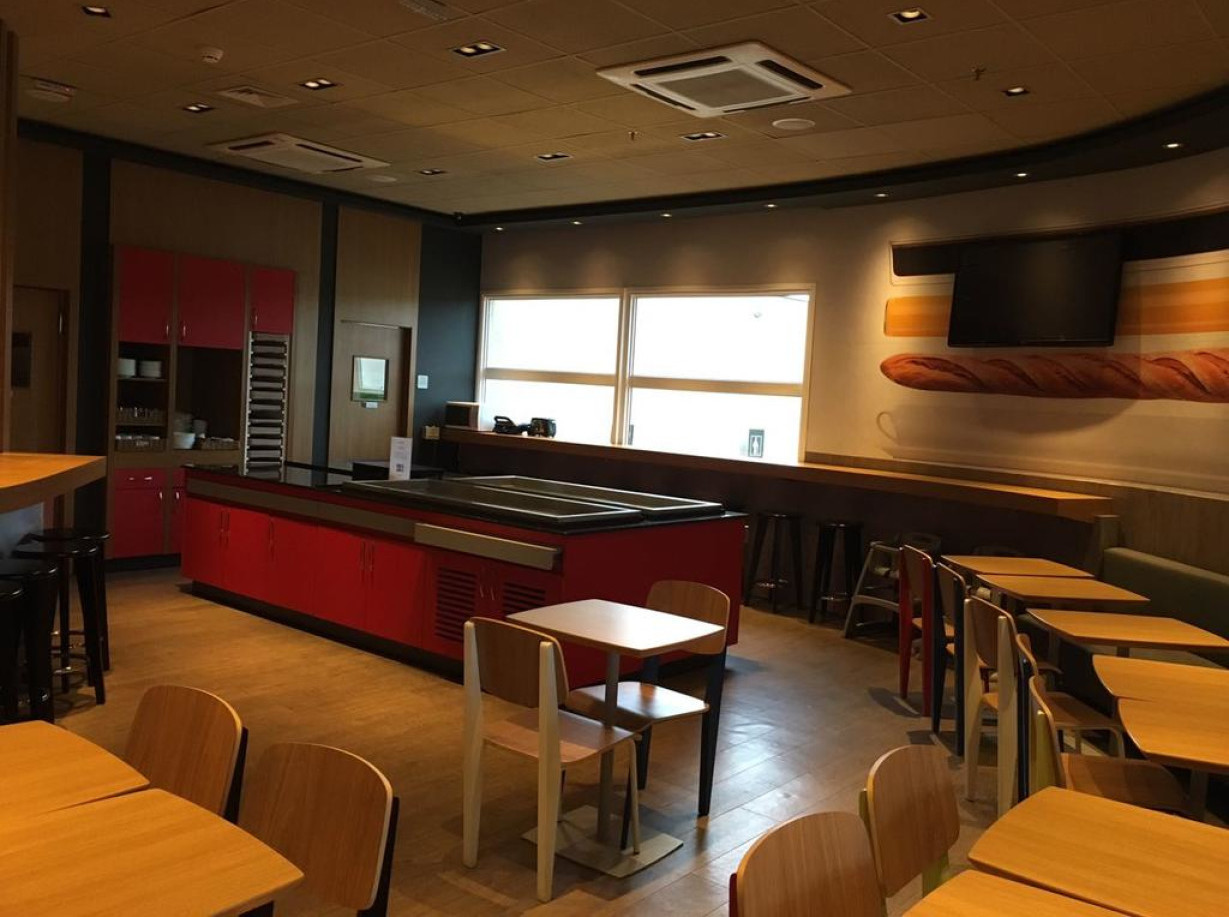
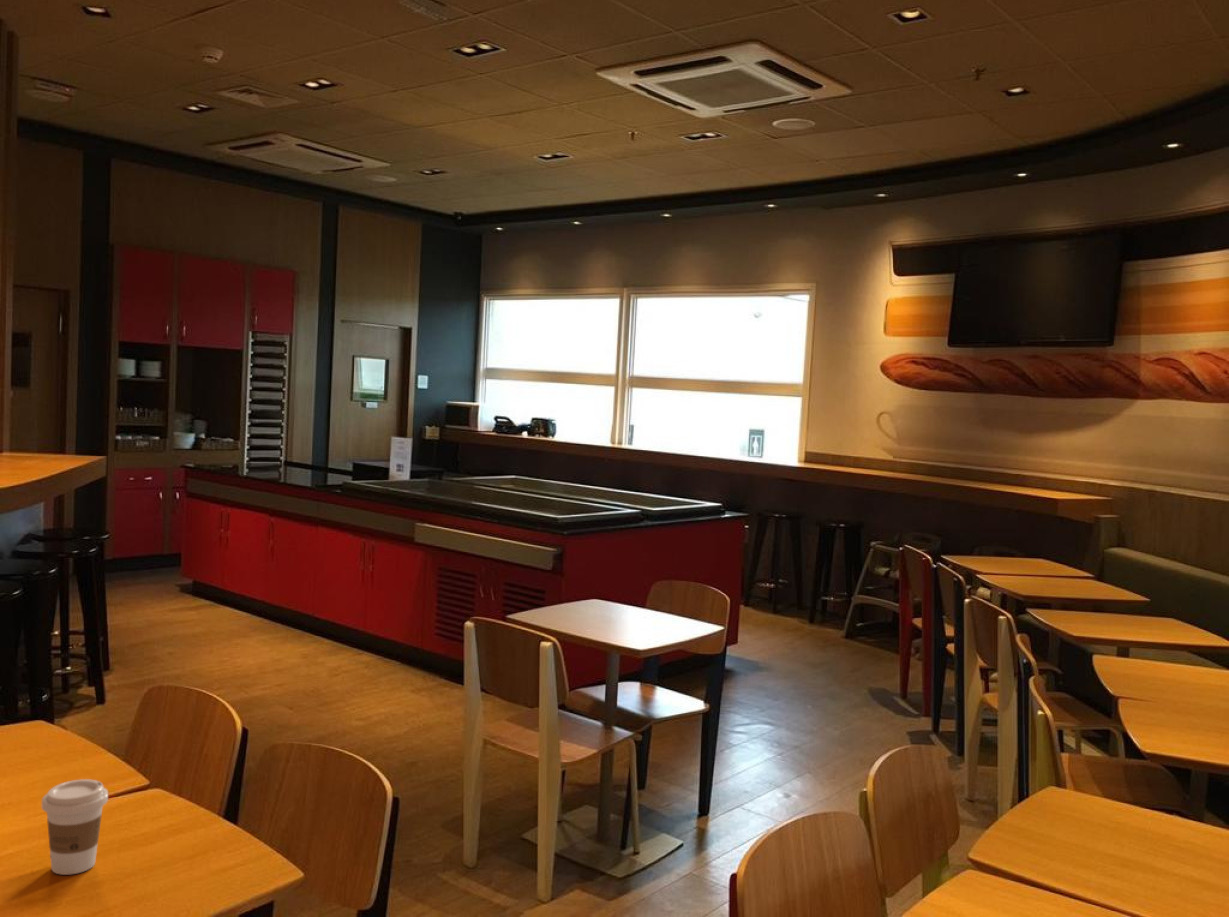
+ coffee cup (74, 827)
